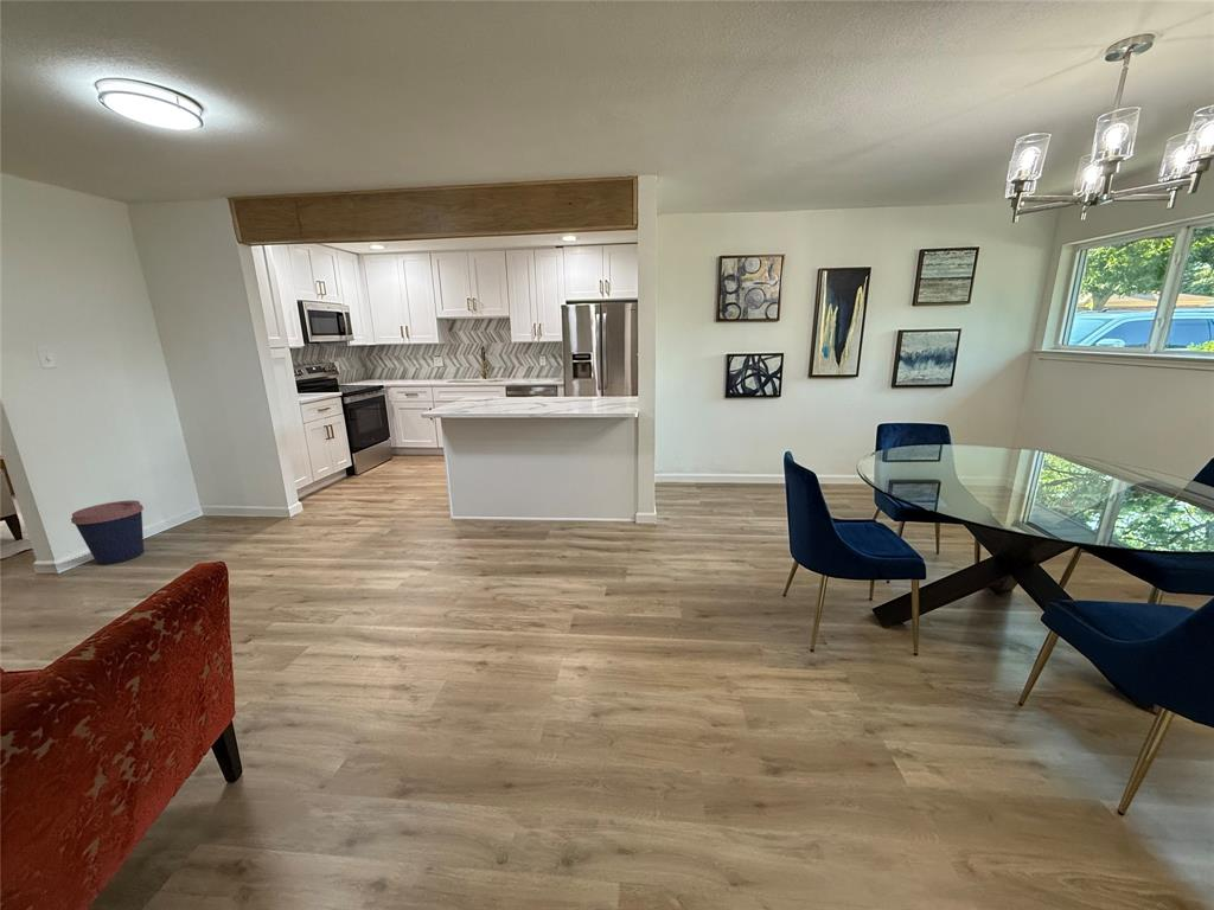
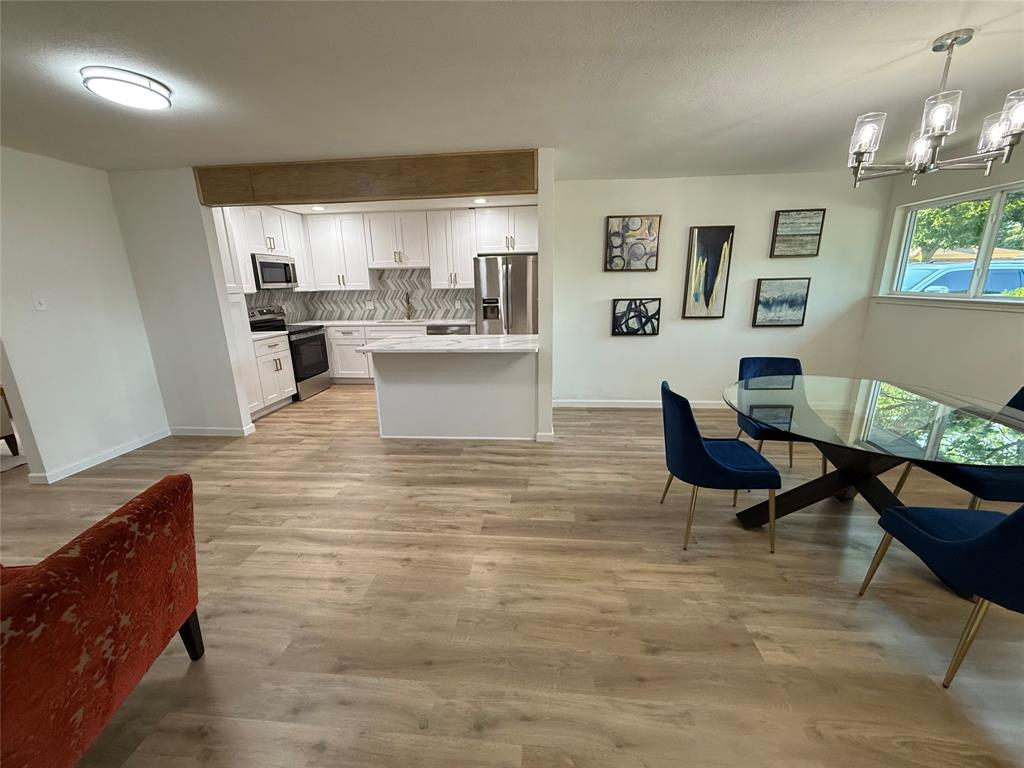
- coffee cup (114, 532)
